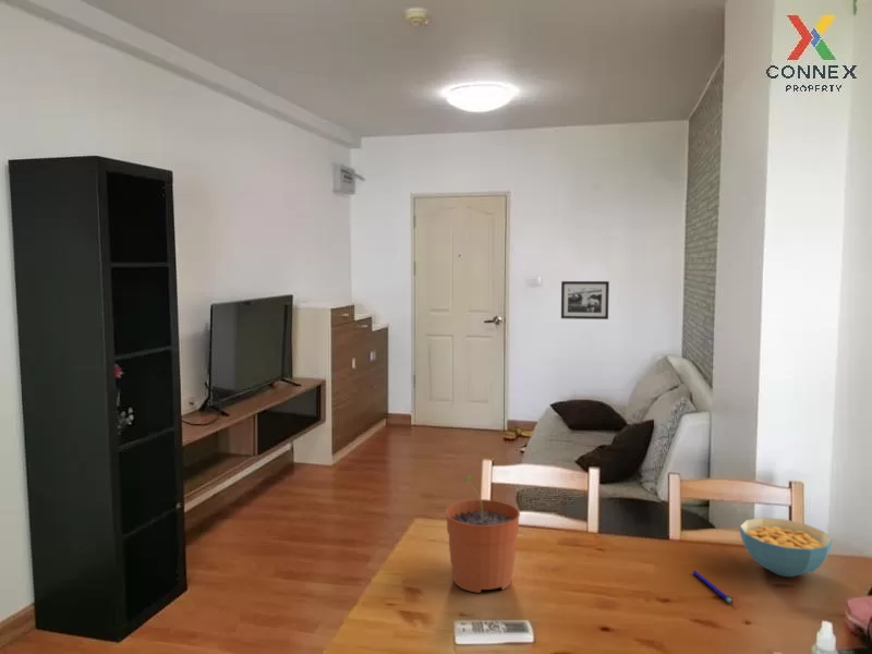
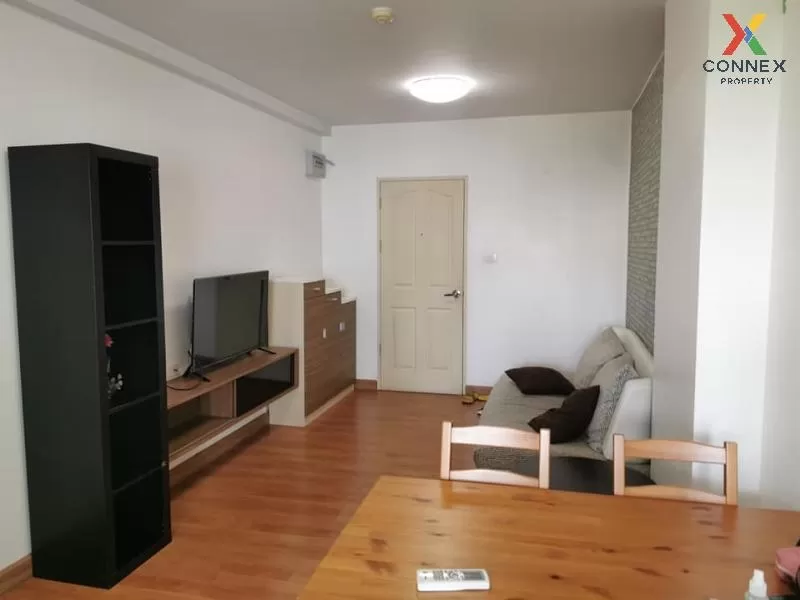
- pen (712, 586)
- picture frame (584, 300)
- plant pot (482, 528)
- cereal bowl (784, 552)
